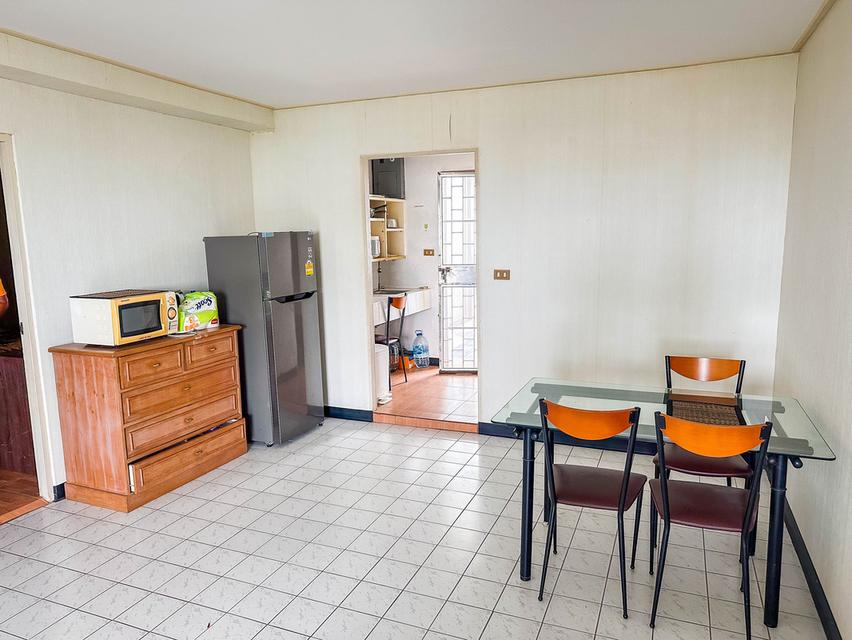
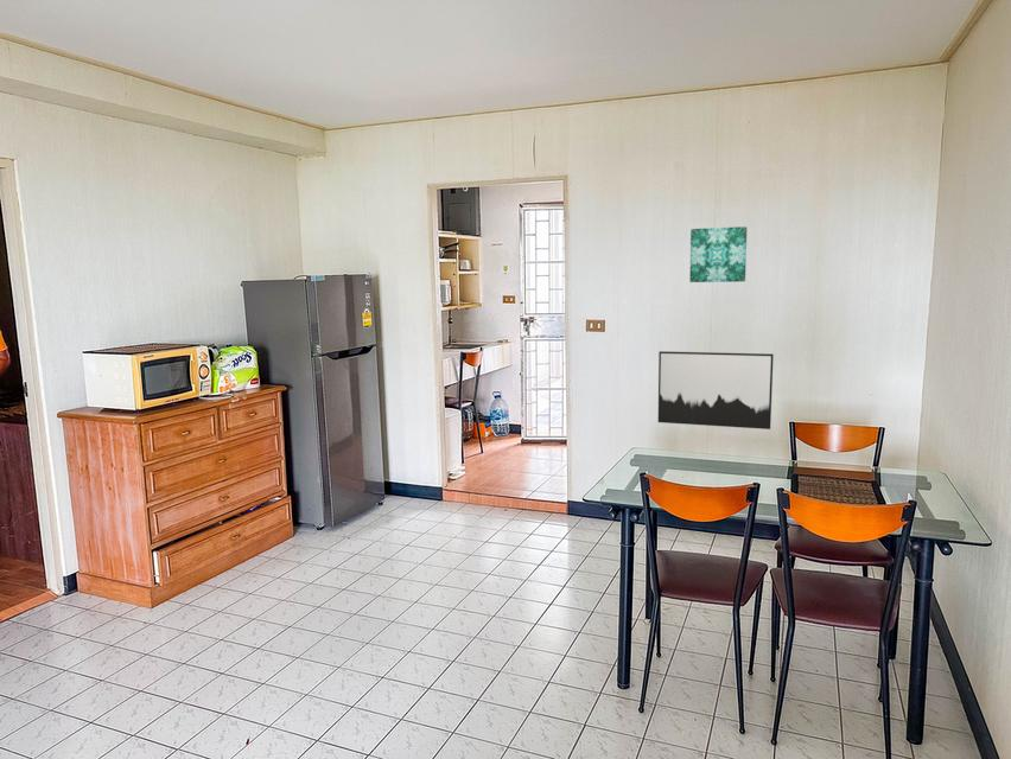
+ wall art (718, 255)
+ wall art (713, 389)
